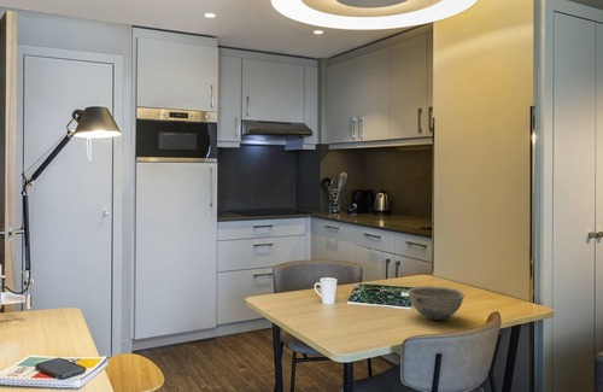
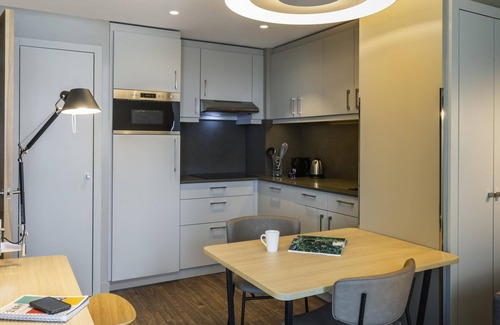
- bowl (435, 304)
